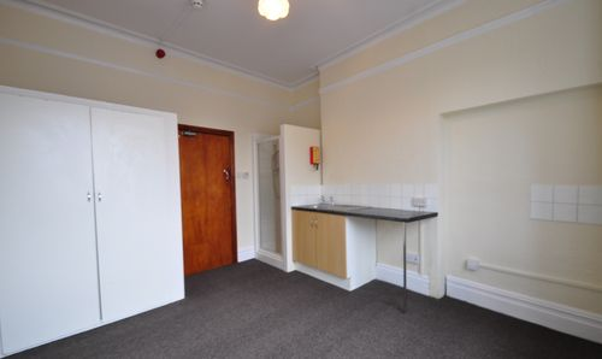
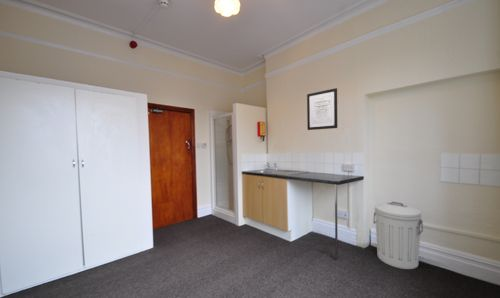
+ wall art (321, 110)
+ trash can (396, 230)
